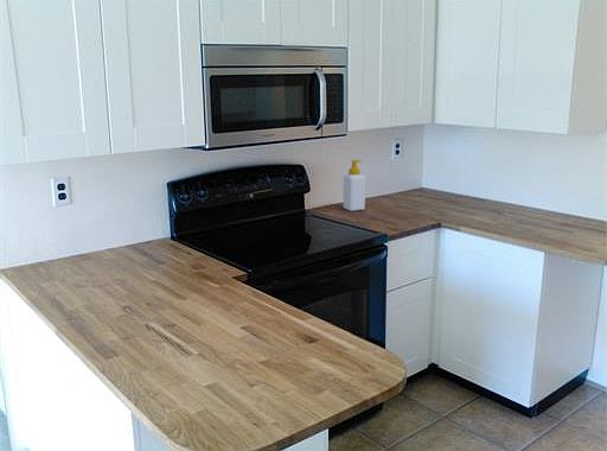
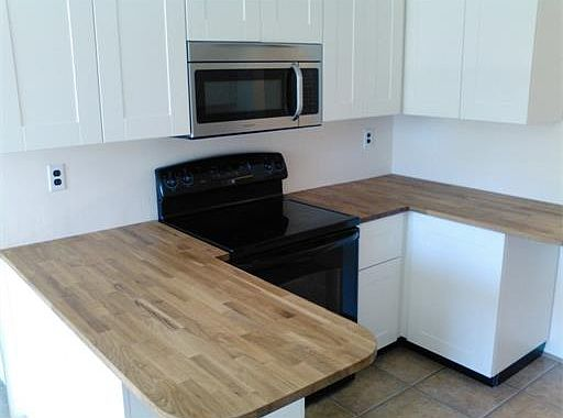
- soap bottle (353, 184)
